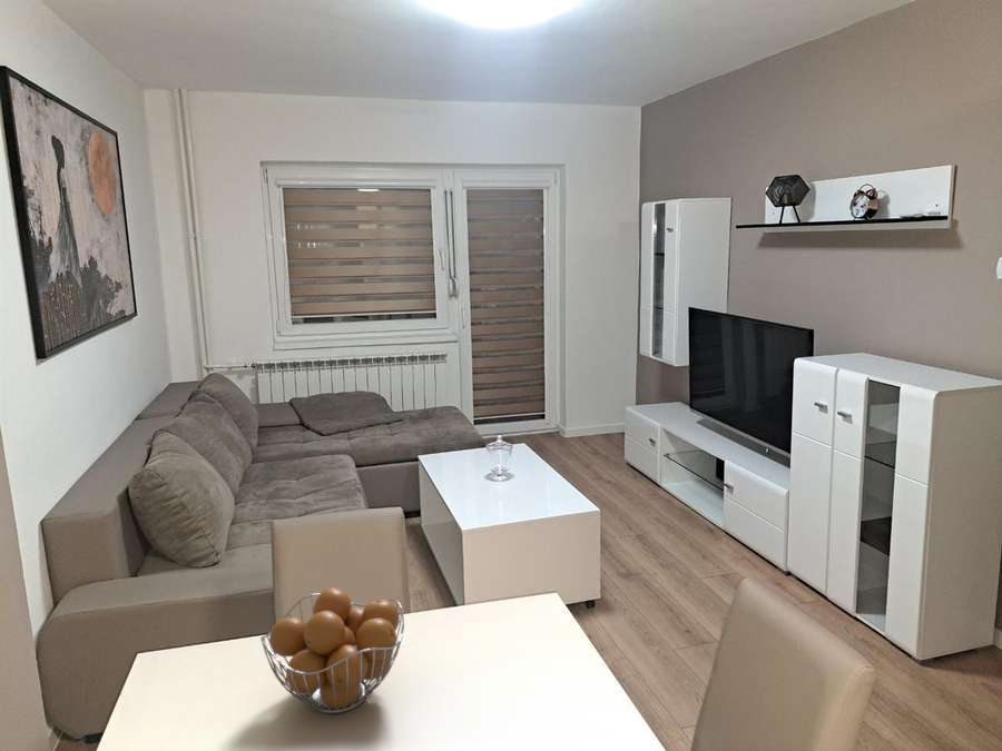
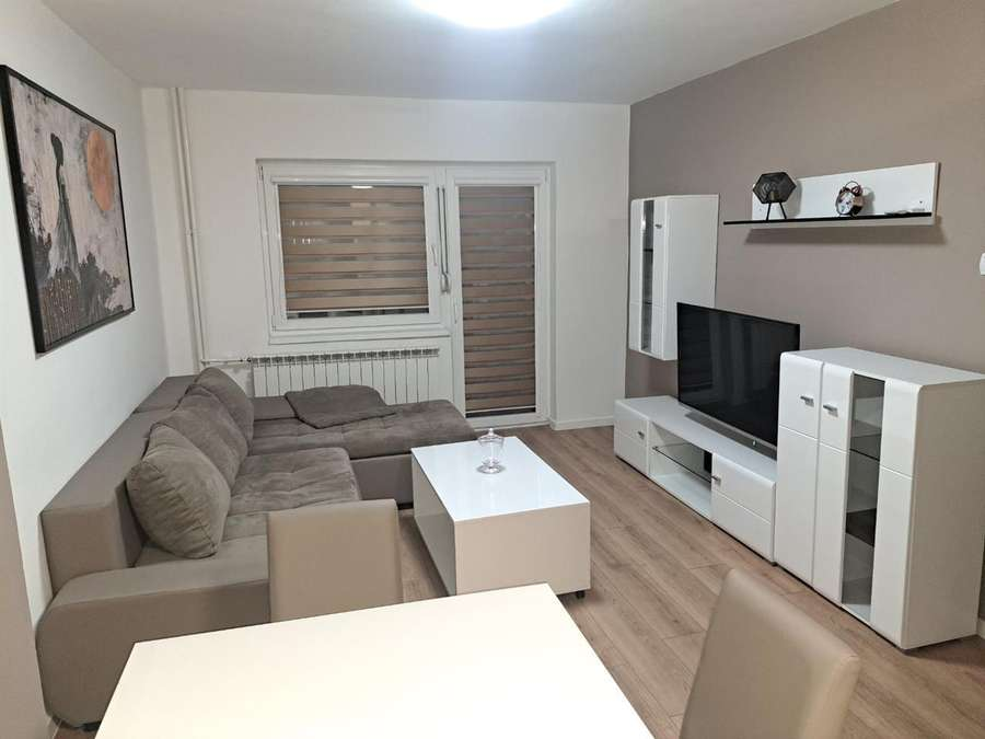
- fruit basket (335, 649)
